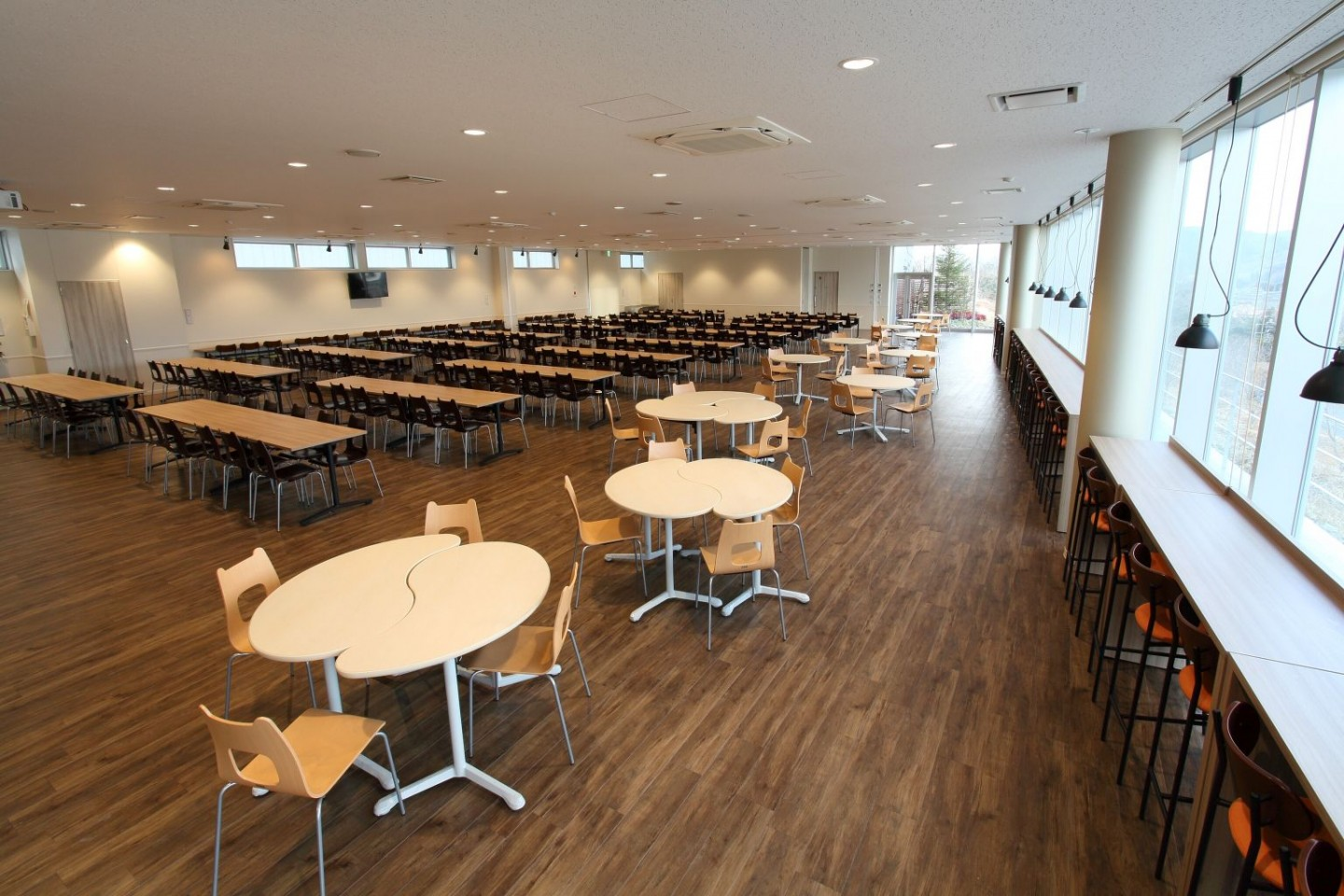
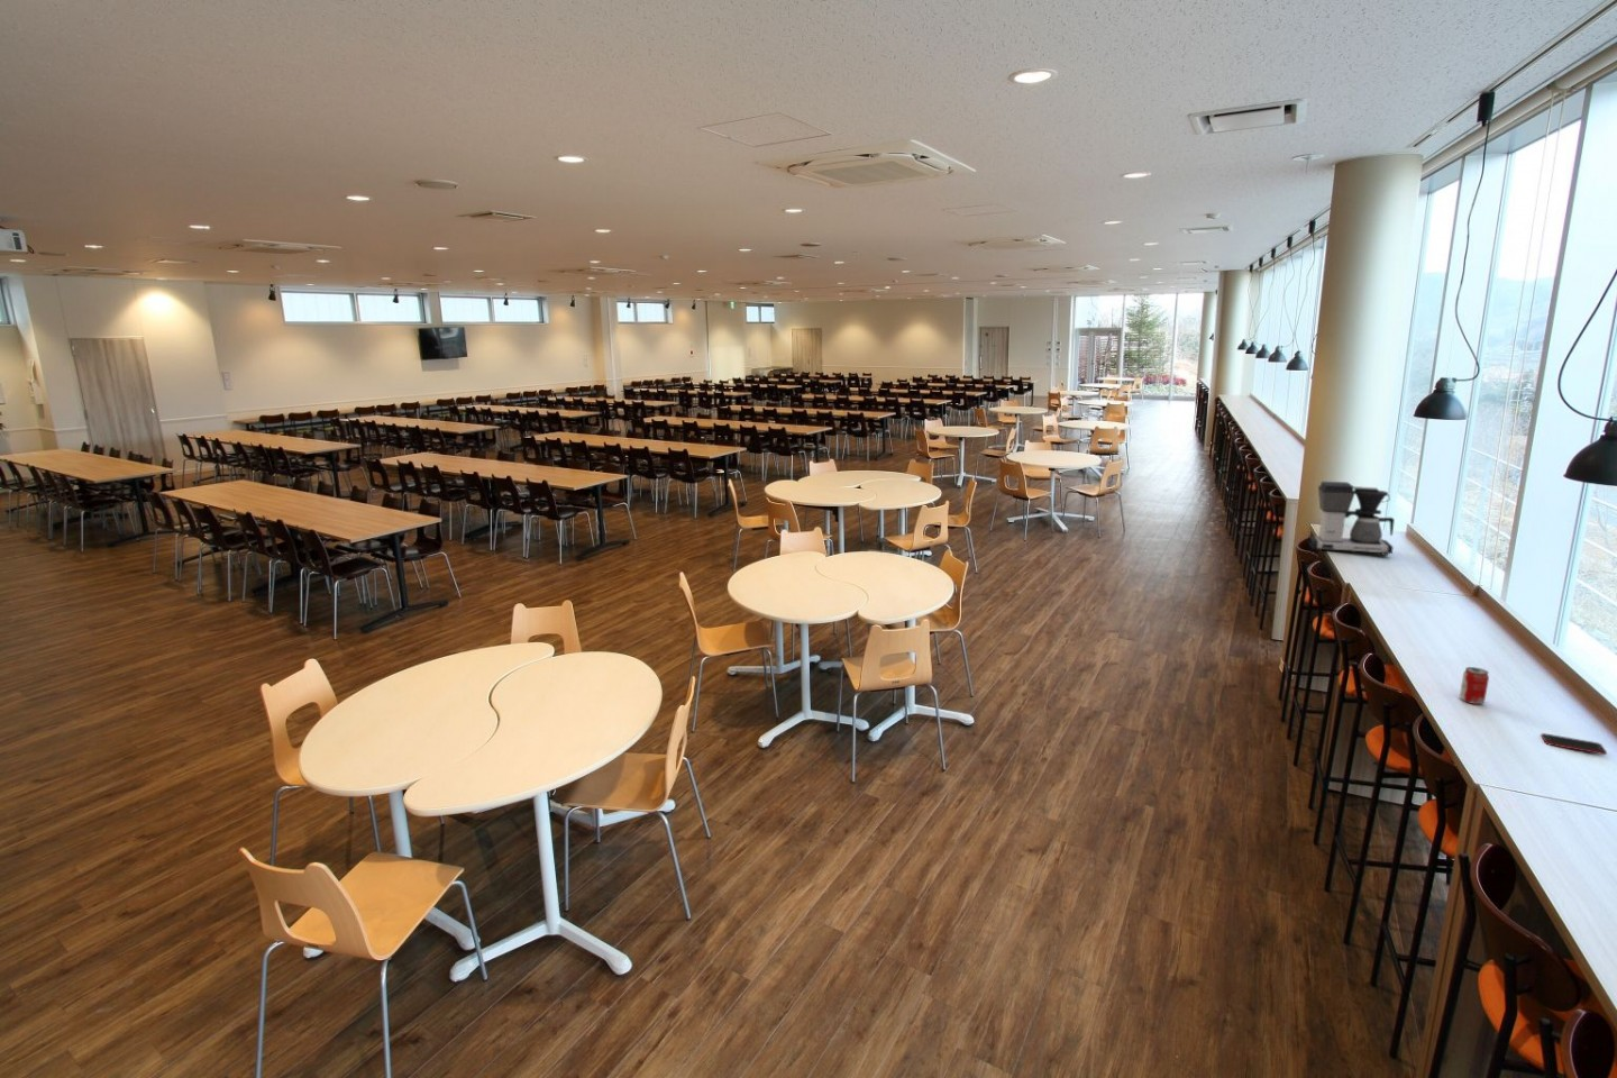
+ beverage can (1474, 685)
+ coffee maker (1354, 514)
+ cell phone (1572, 744)
